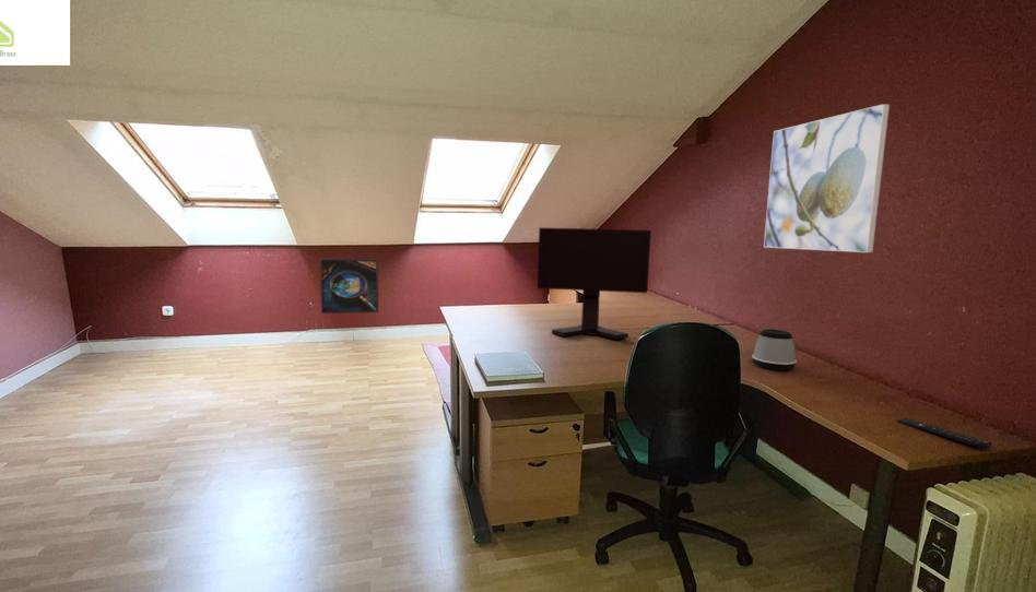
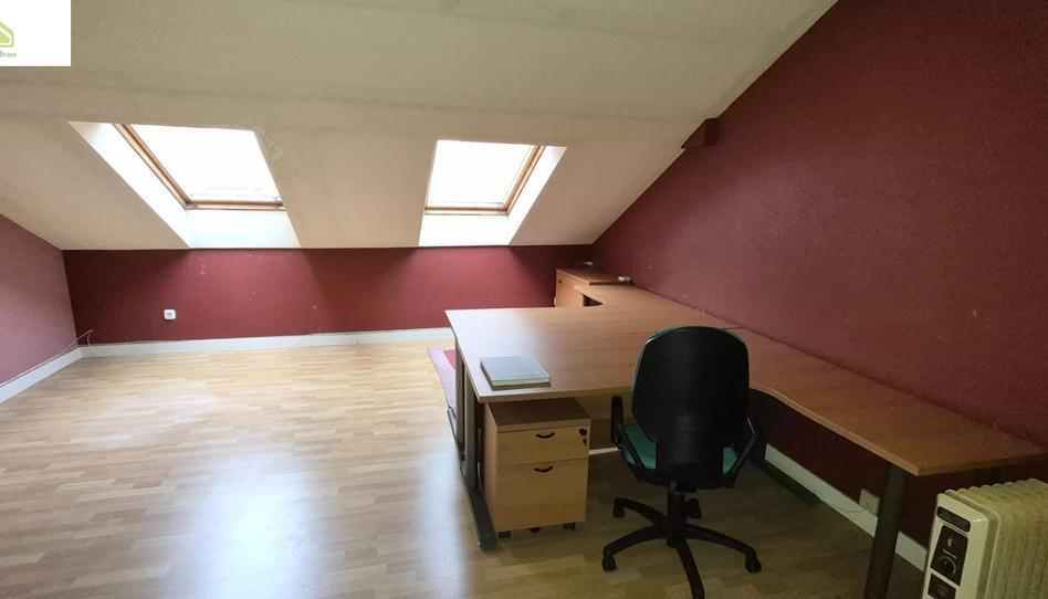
- remote control (942, 433)
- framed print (350, 285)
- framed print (817, 185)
- speaker (774, 348)
- monitor (591, 282)
